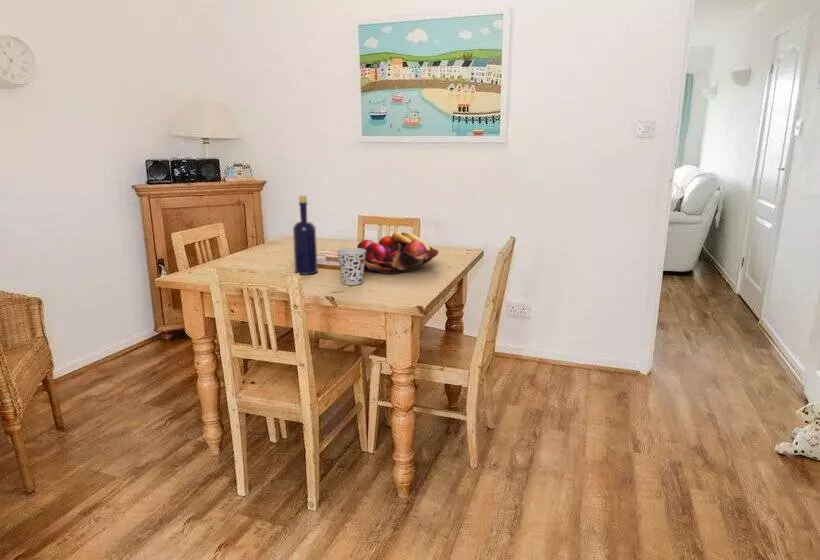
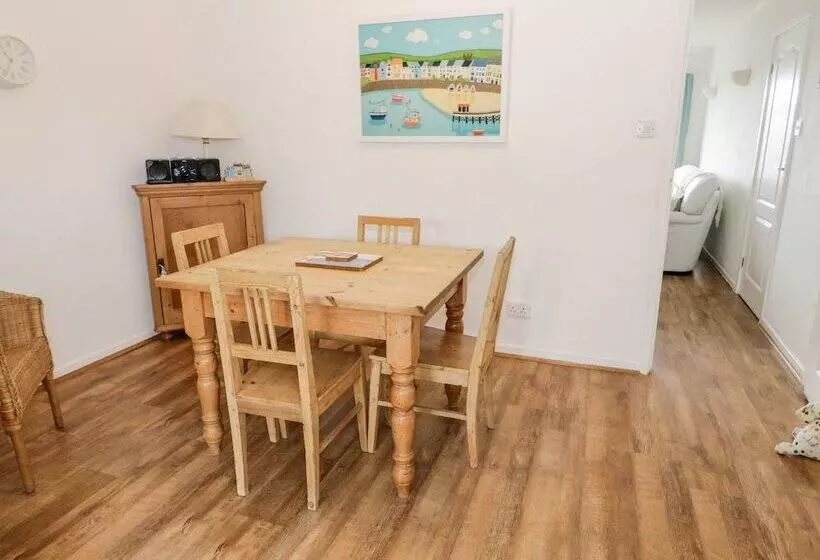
- cup (352, 266)
- bottle (304, 234)
- fruit basket (396, 251)
